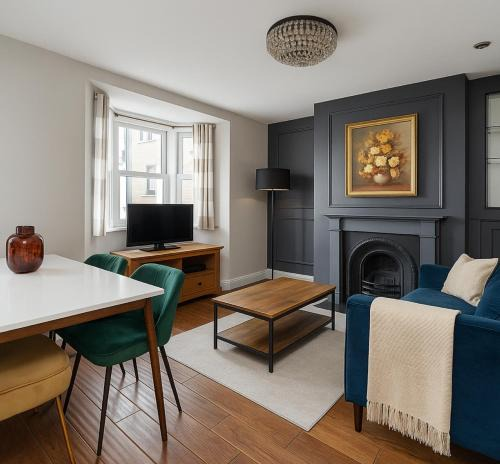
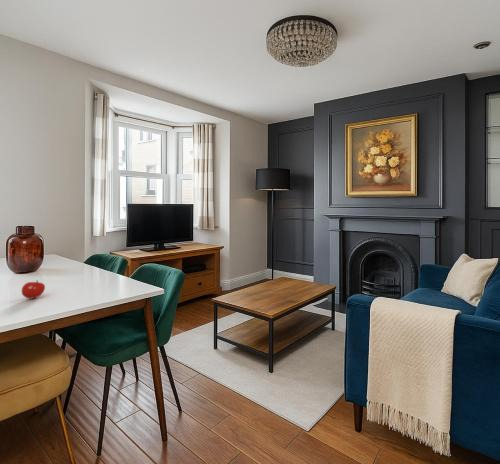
+ fruit (33, 289)
